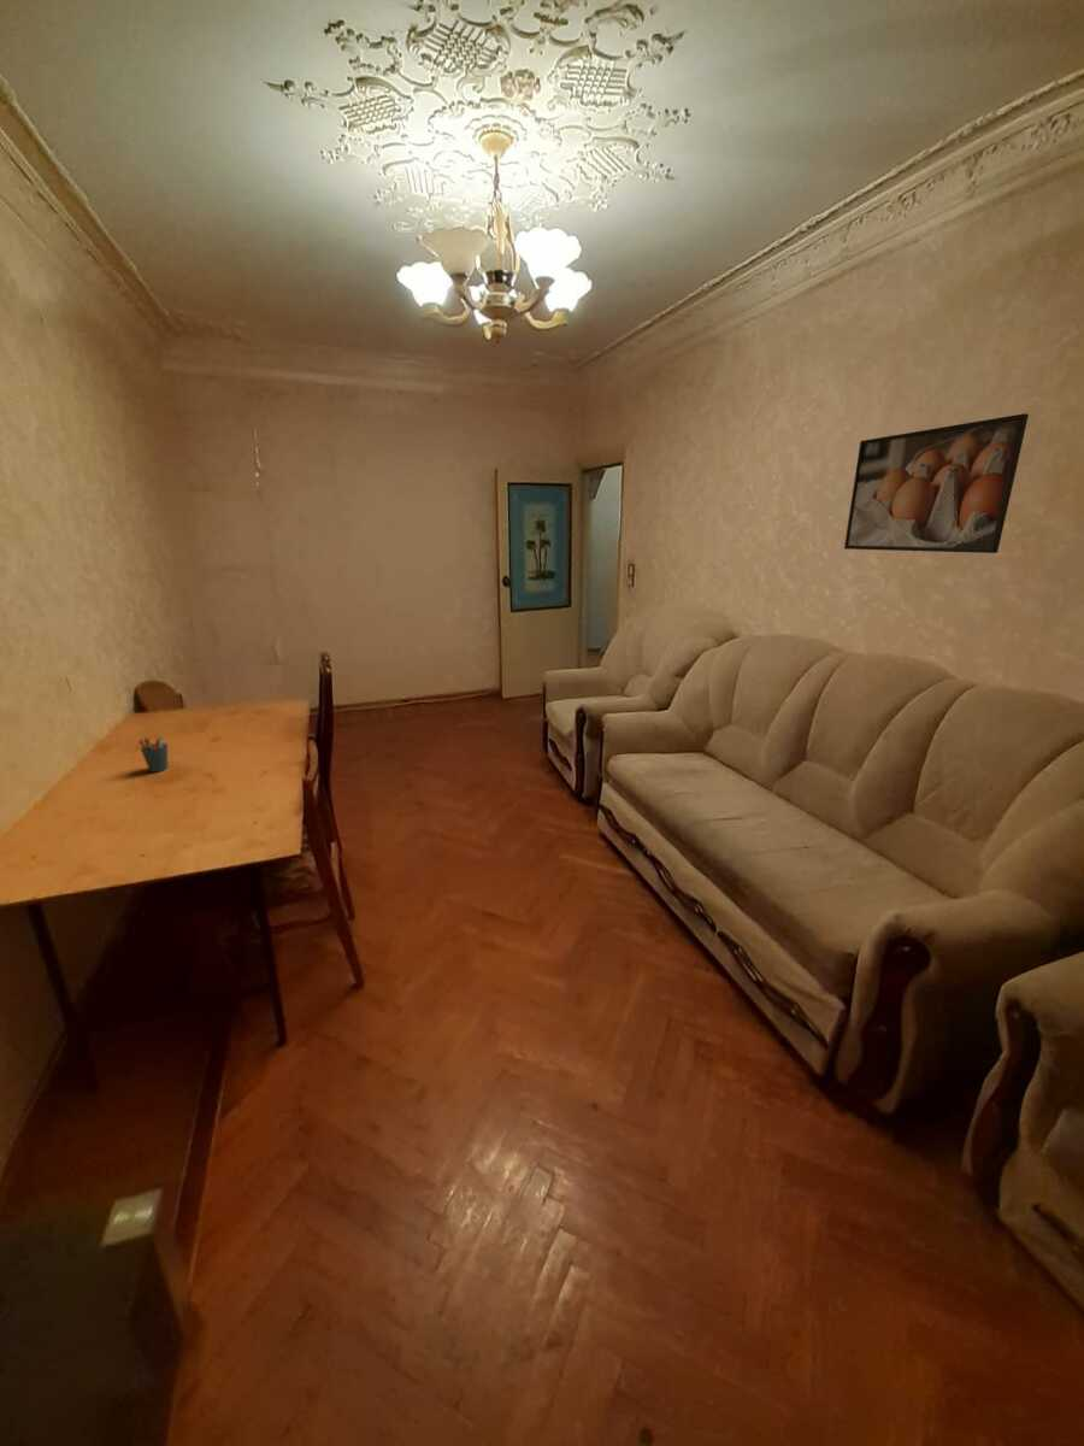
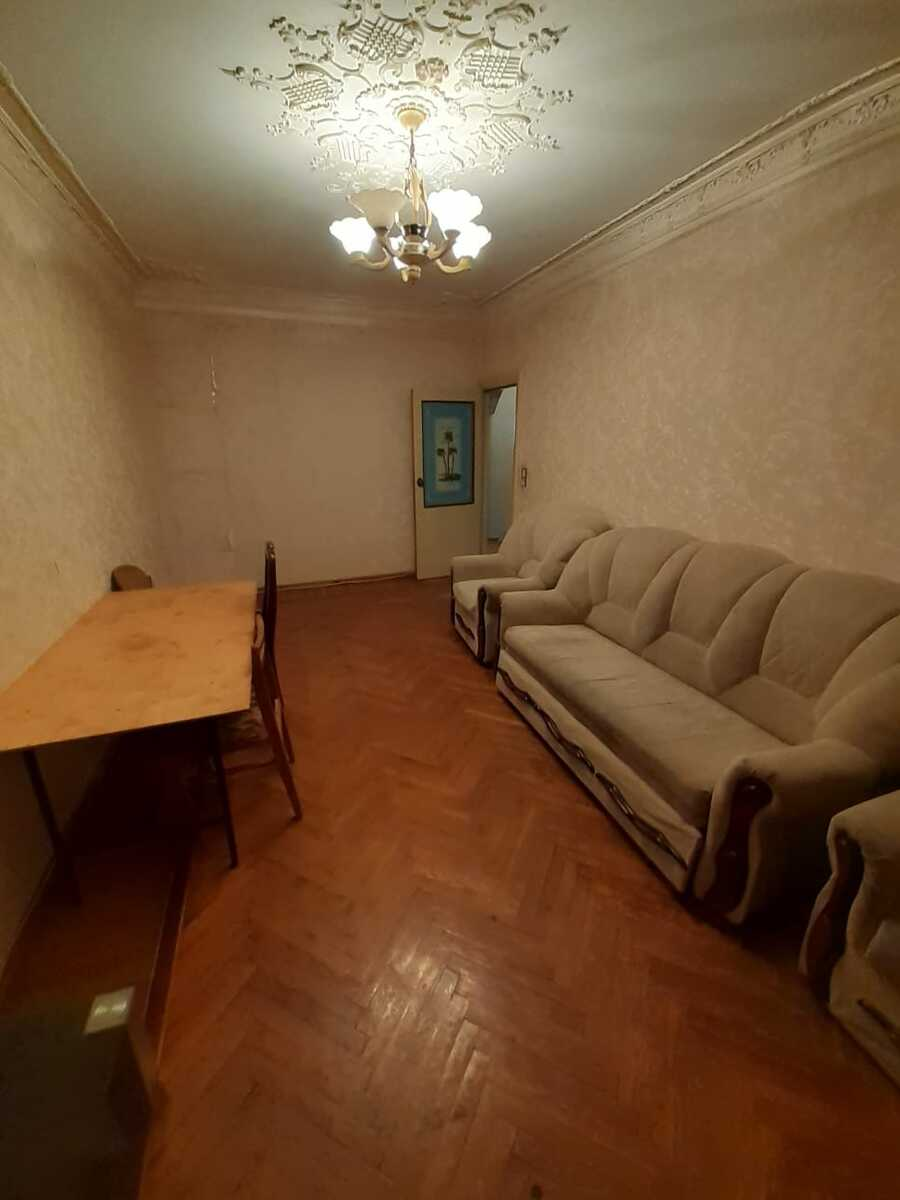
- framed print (921, 490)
- pen holder (154, 752)
